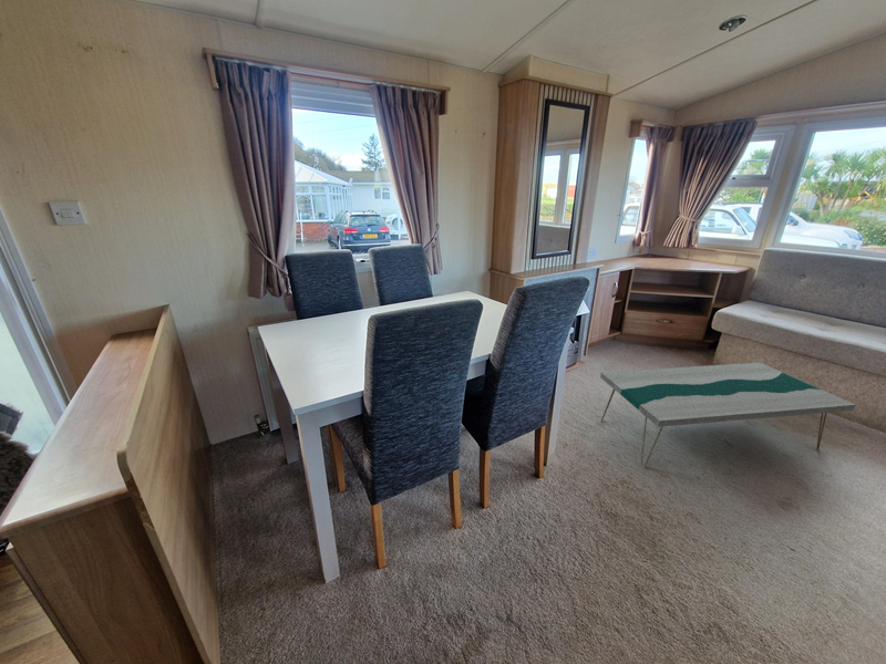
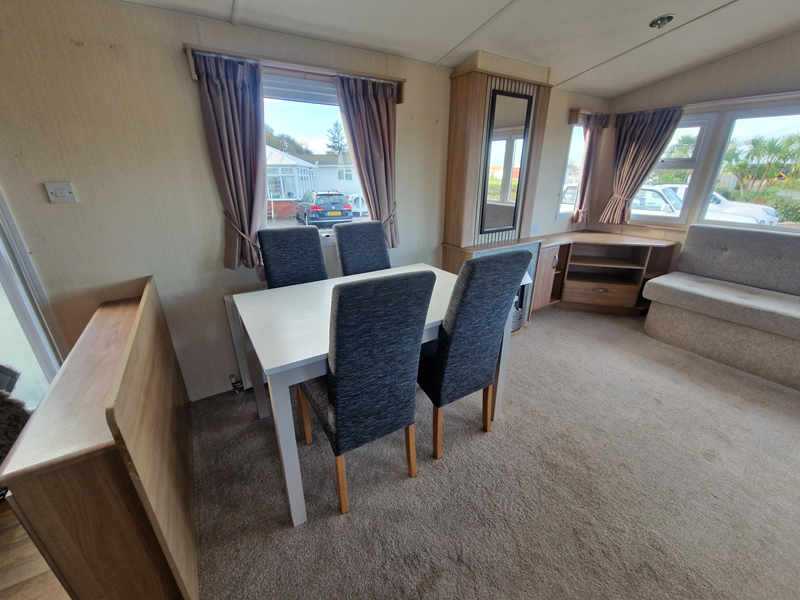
- coffee table (709, 411)
